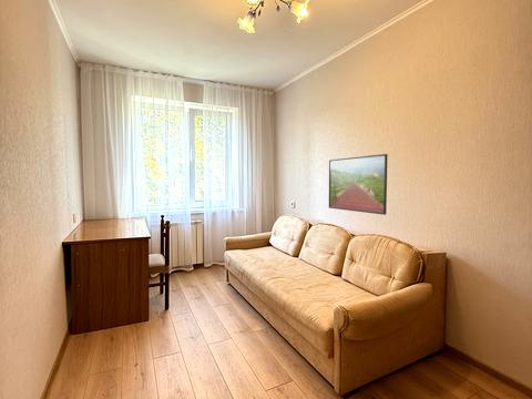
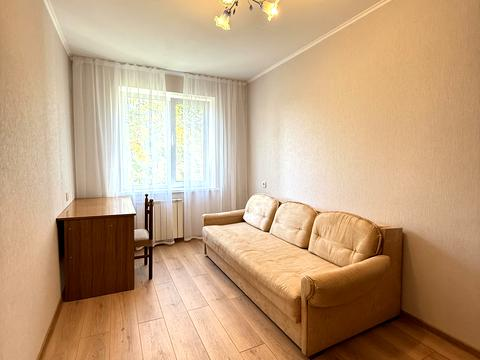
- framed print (354, 184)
